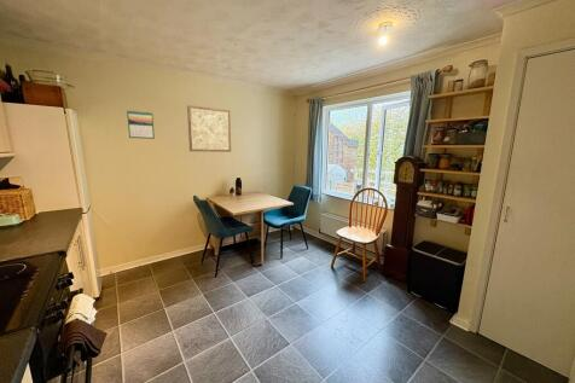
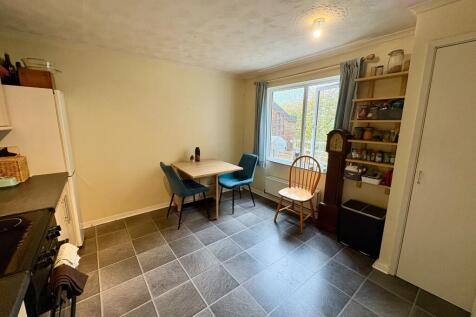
- calendar (140, 124)
- wall art (209, 130)
